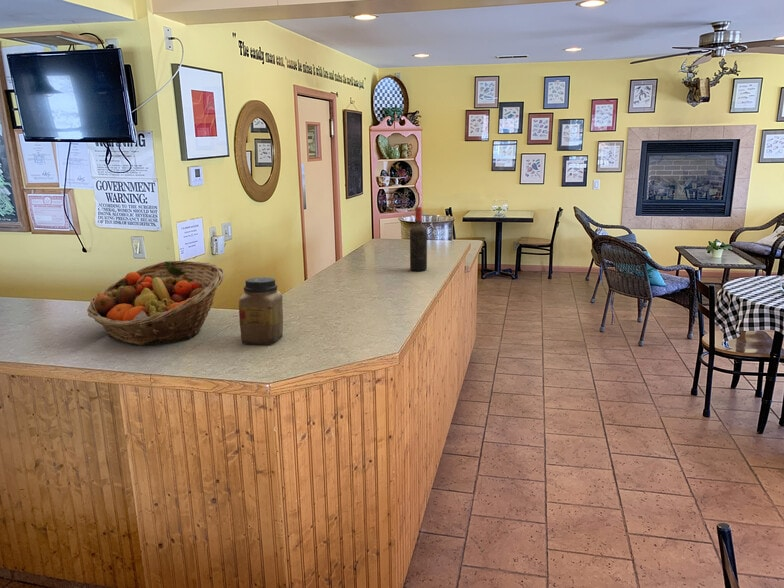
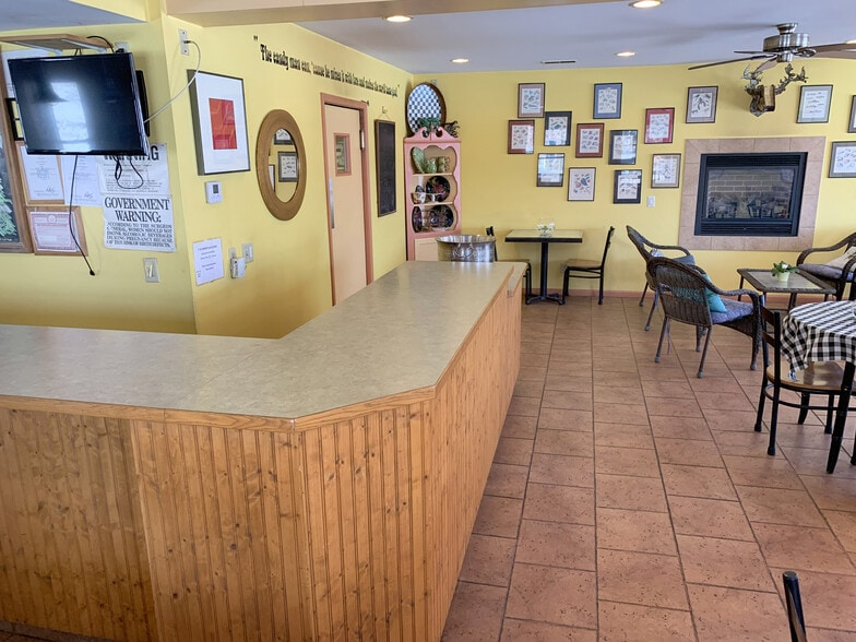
- jar (261, 309)
- fruit basket (158, 300)
- wine bottle (418, 238)
